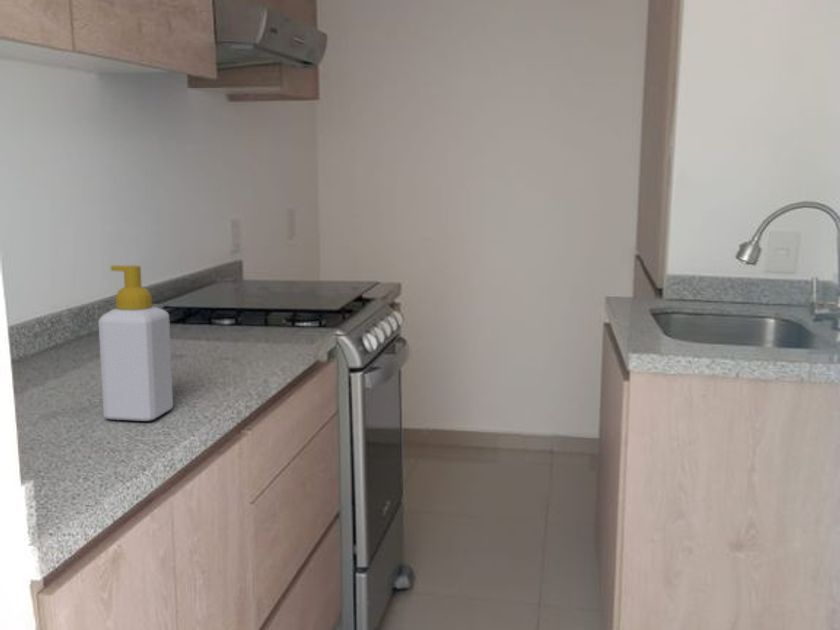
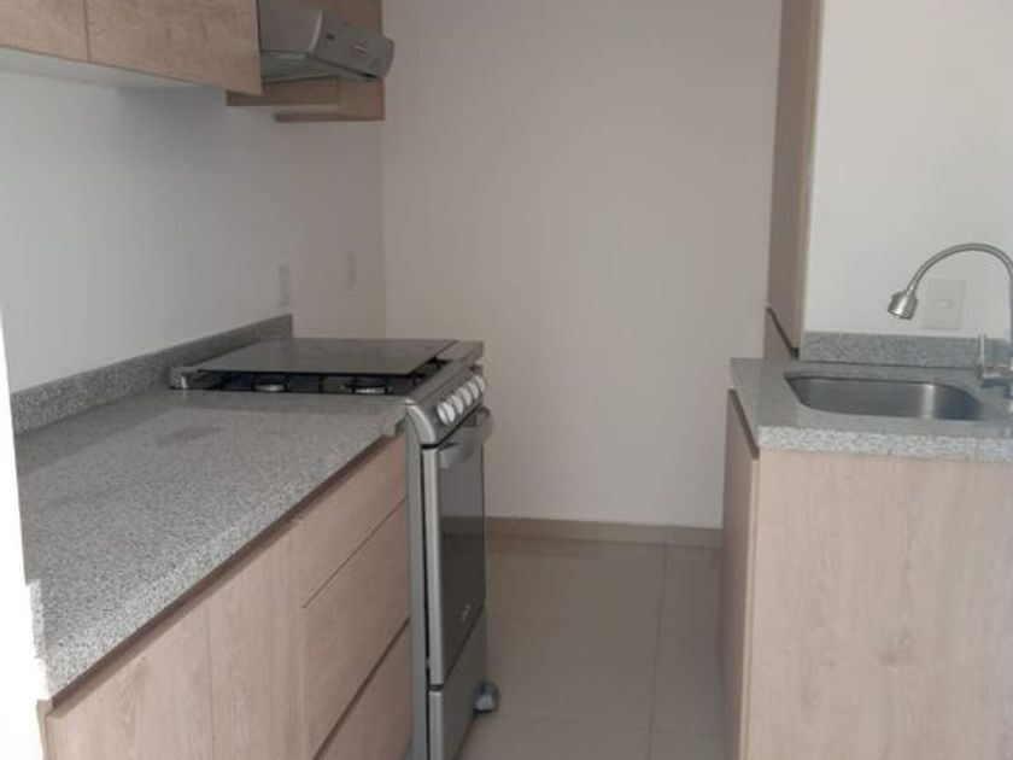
- soap bottle (135, 341)
